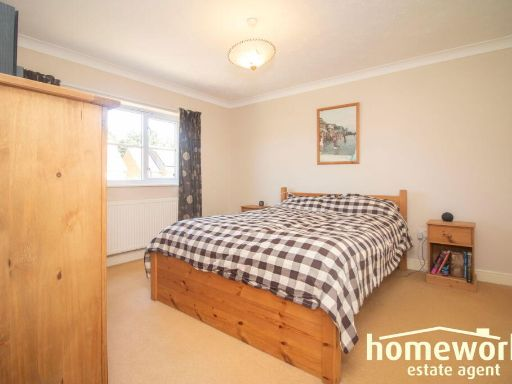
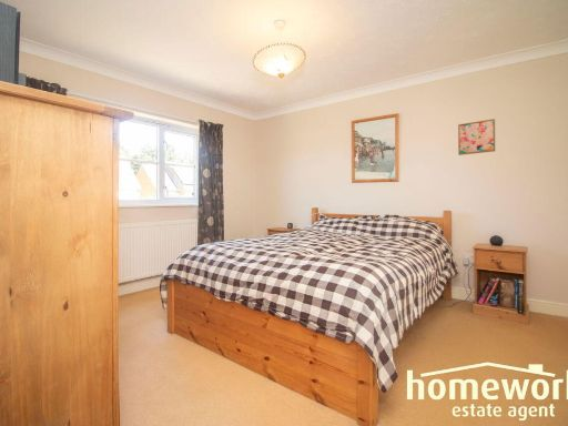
+ wall art (476, 138)
